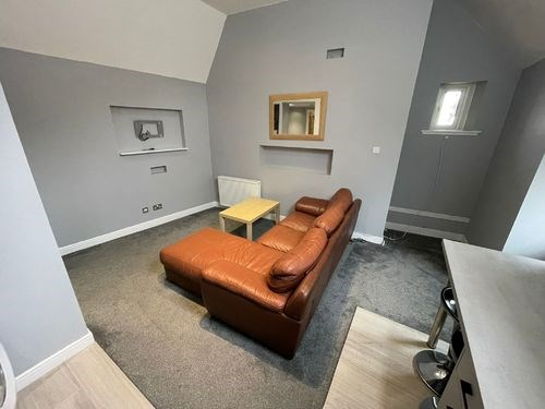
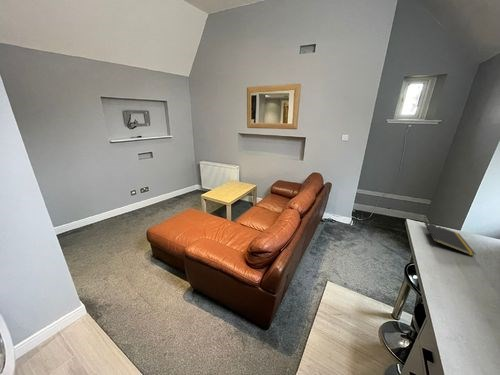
+ notepad (446, 236)
